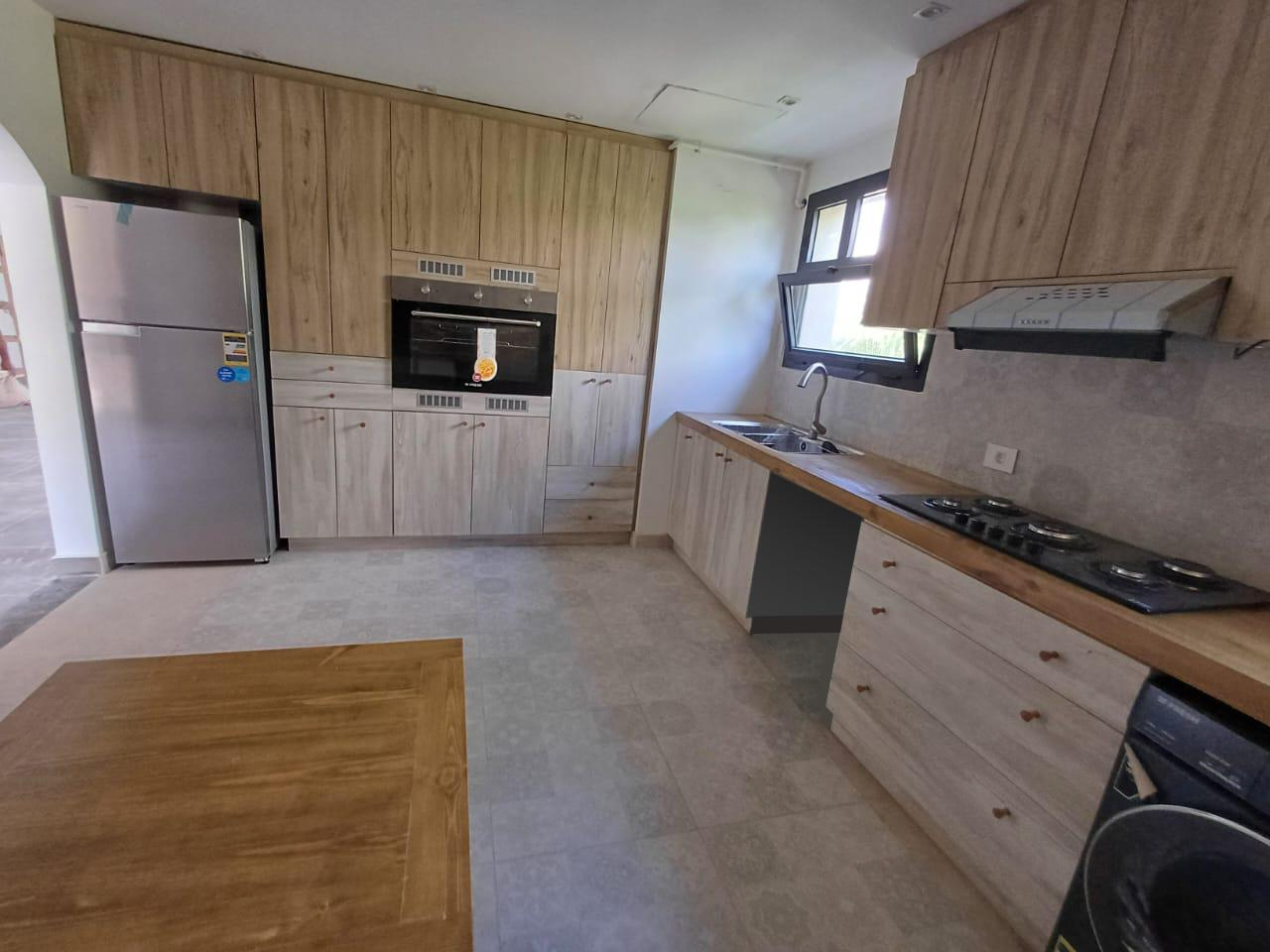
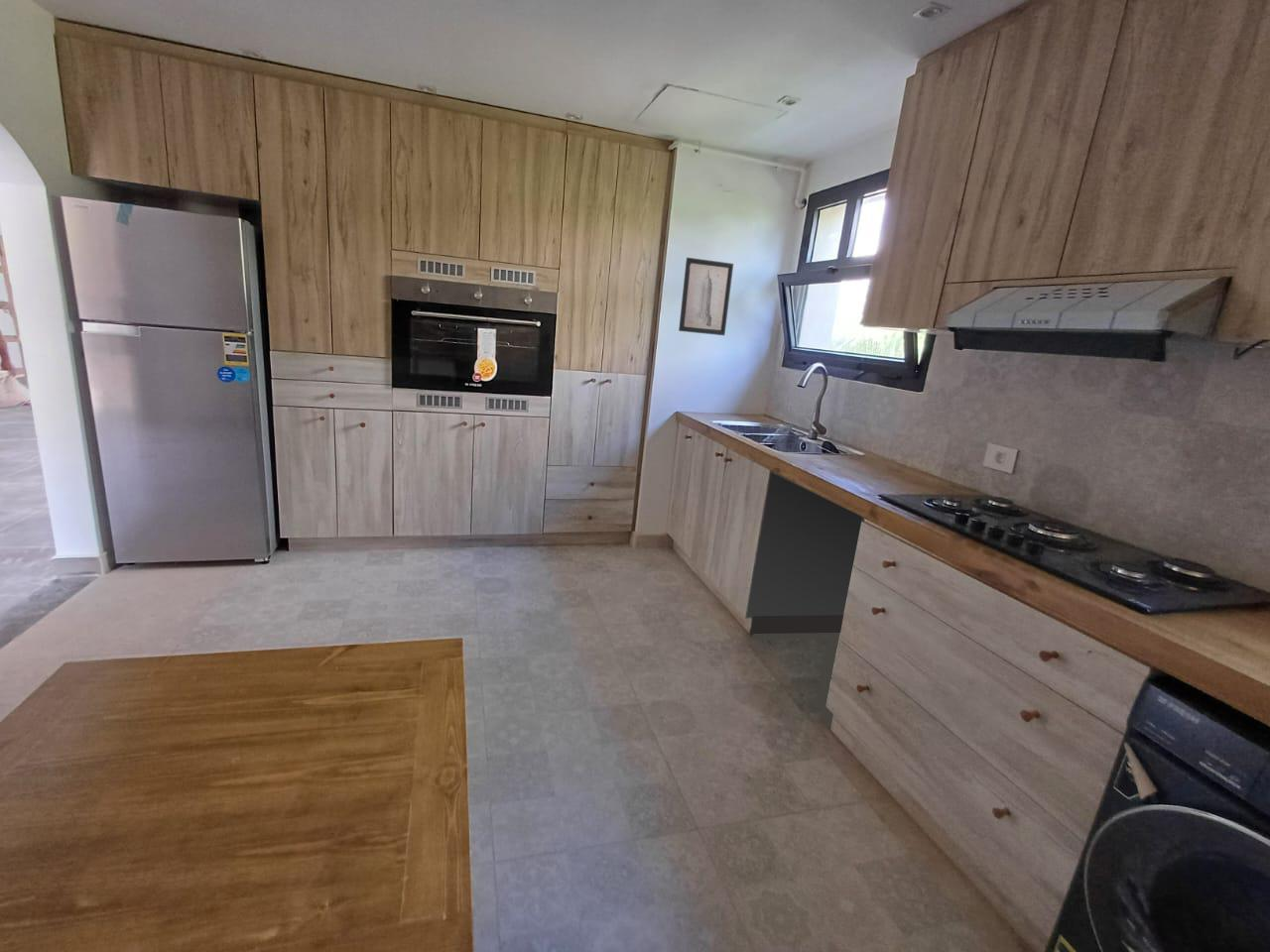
+ wall art (705, 298)
